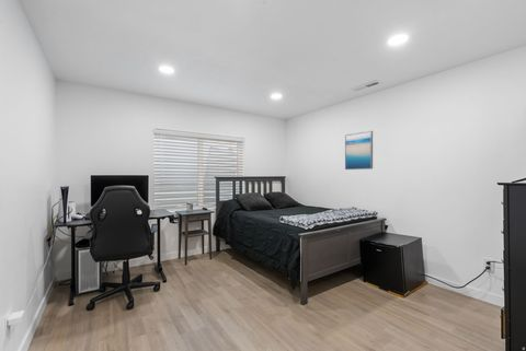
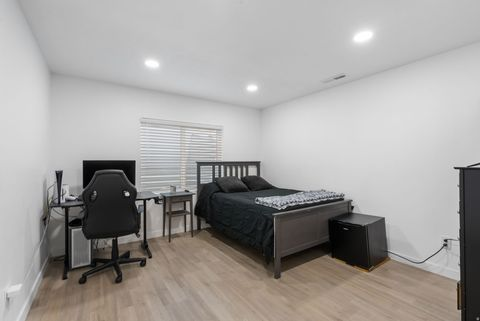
- wall art (357, 151)
